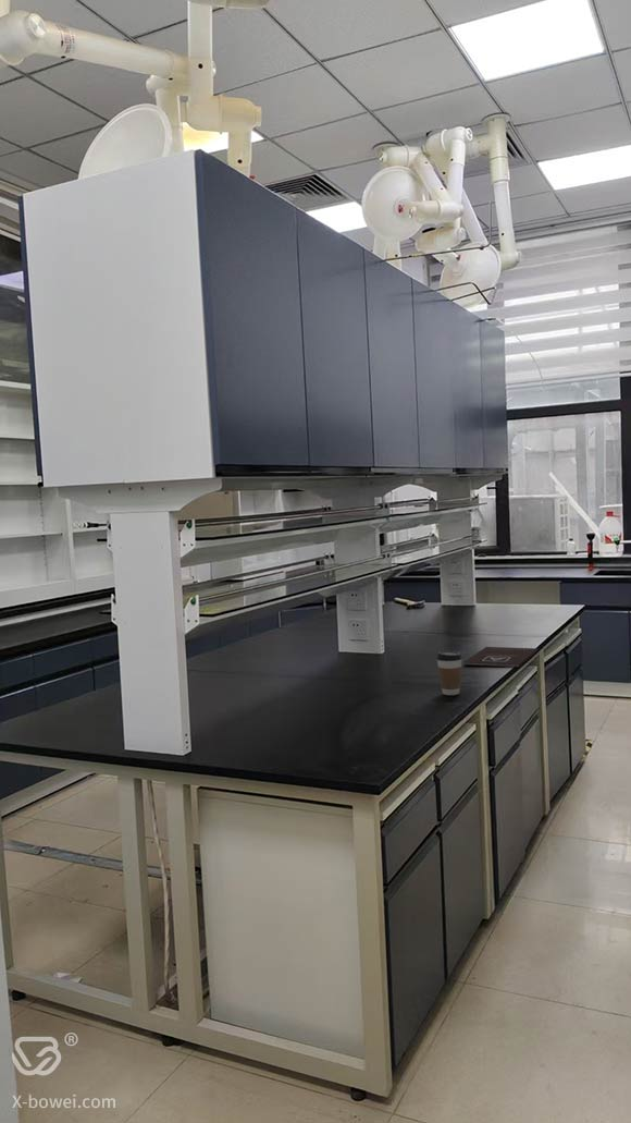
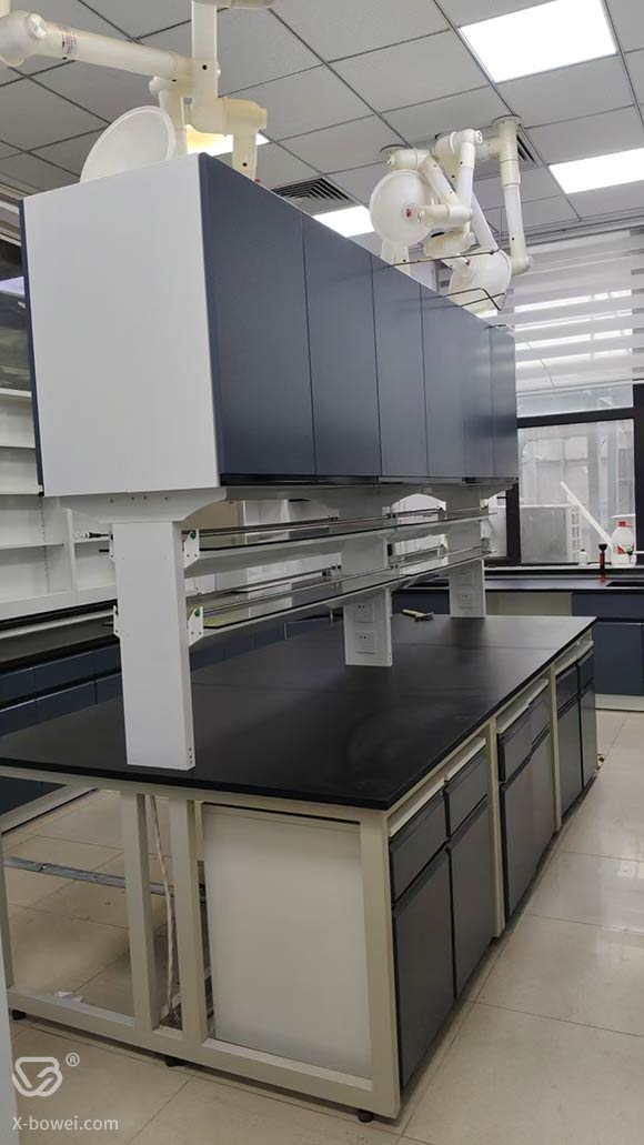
- coffee cup (449, 673)
- book (502, 656)
